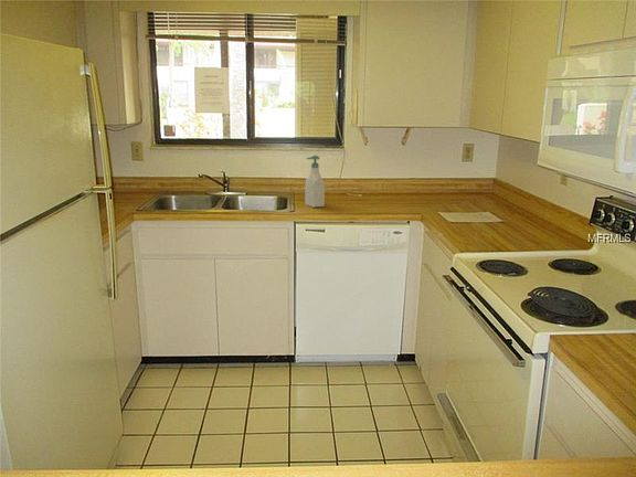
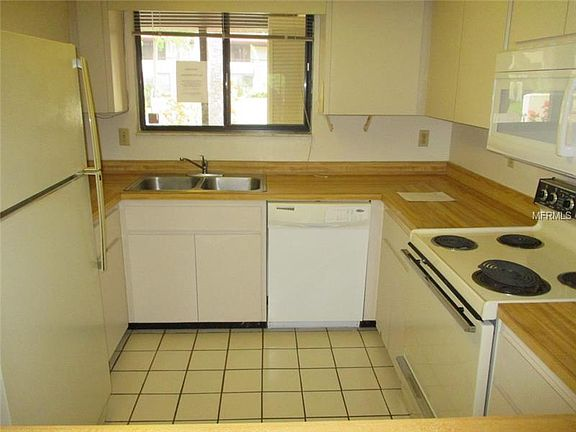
- soap bottle (312, 180)
